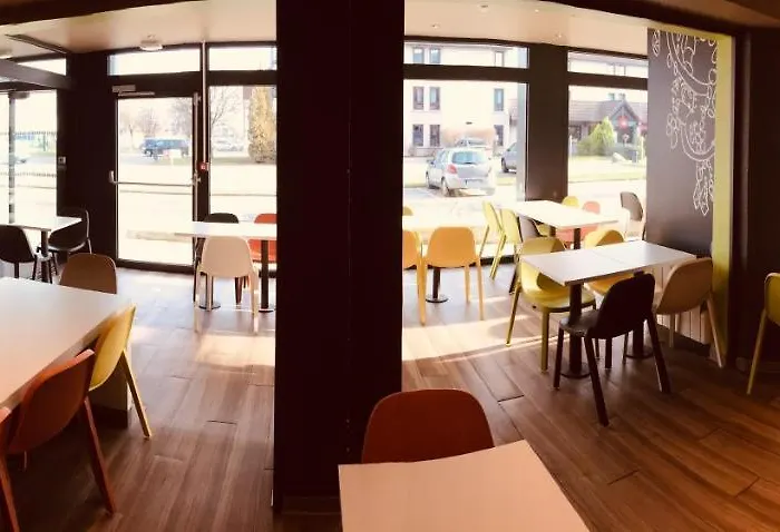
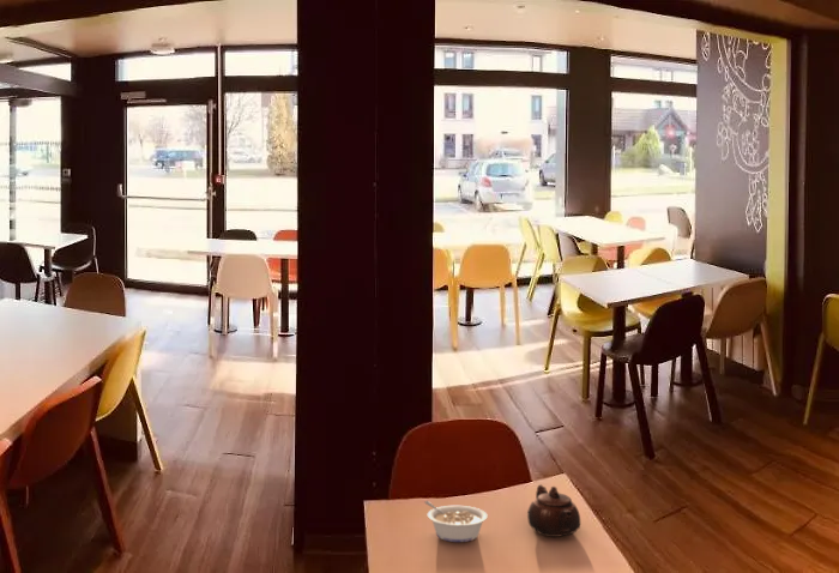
+ legume (454, 523)
+ teapot (553, 507)
